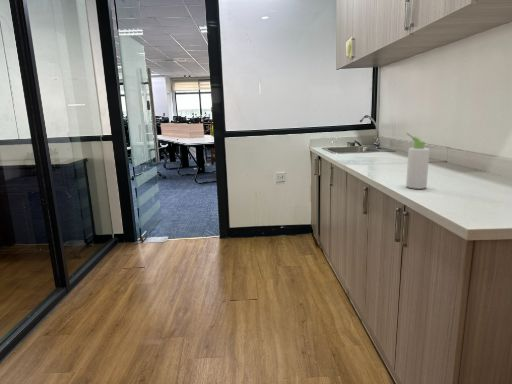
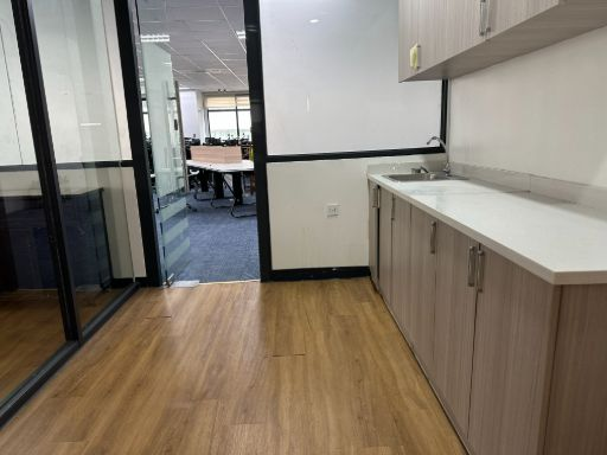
- bottle (416, 160)
